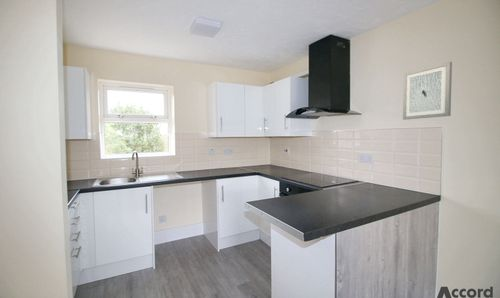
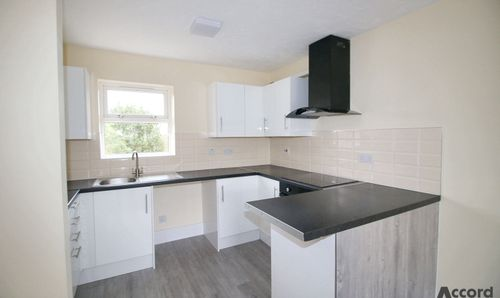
- wall art (425, 93)
